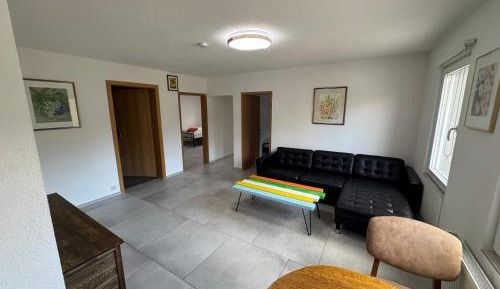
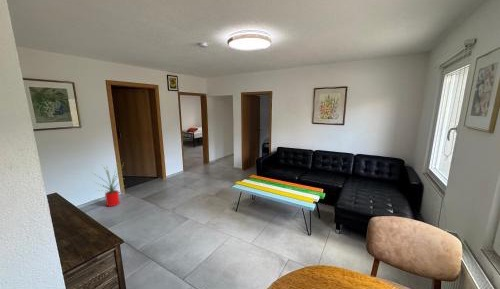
+ house plant (110, 184)
